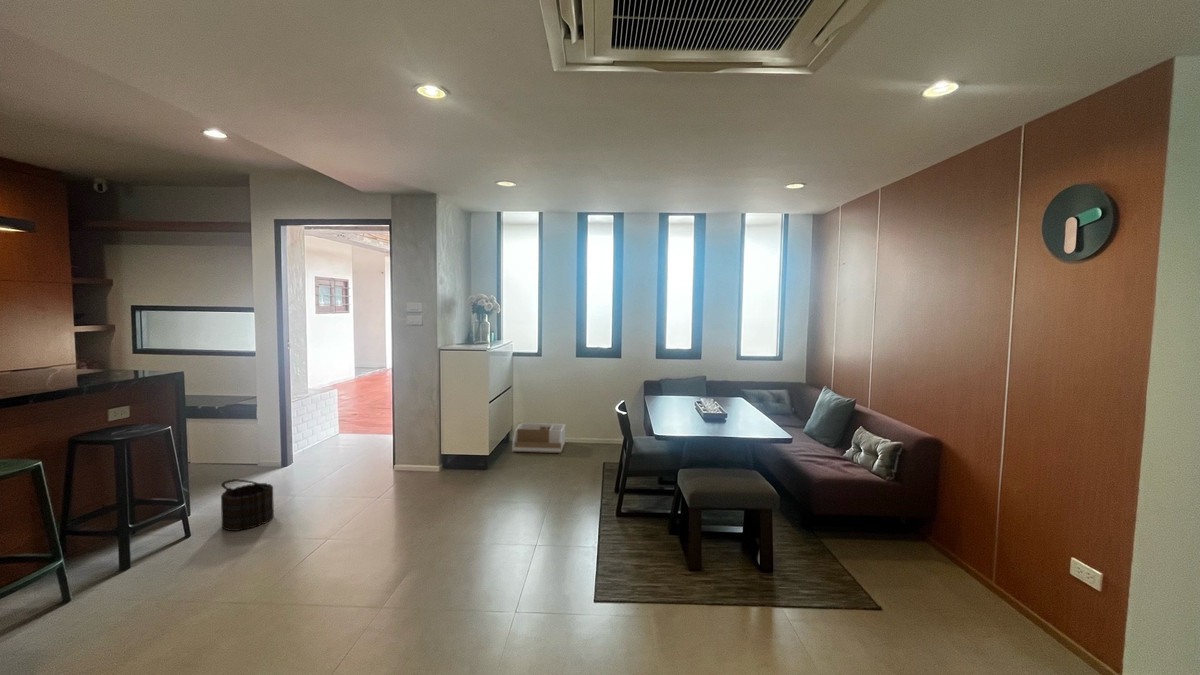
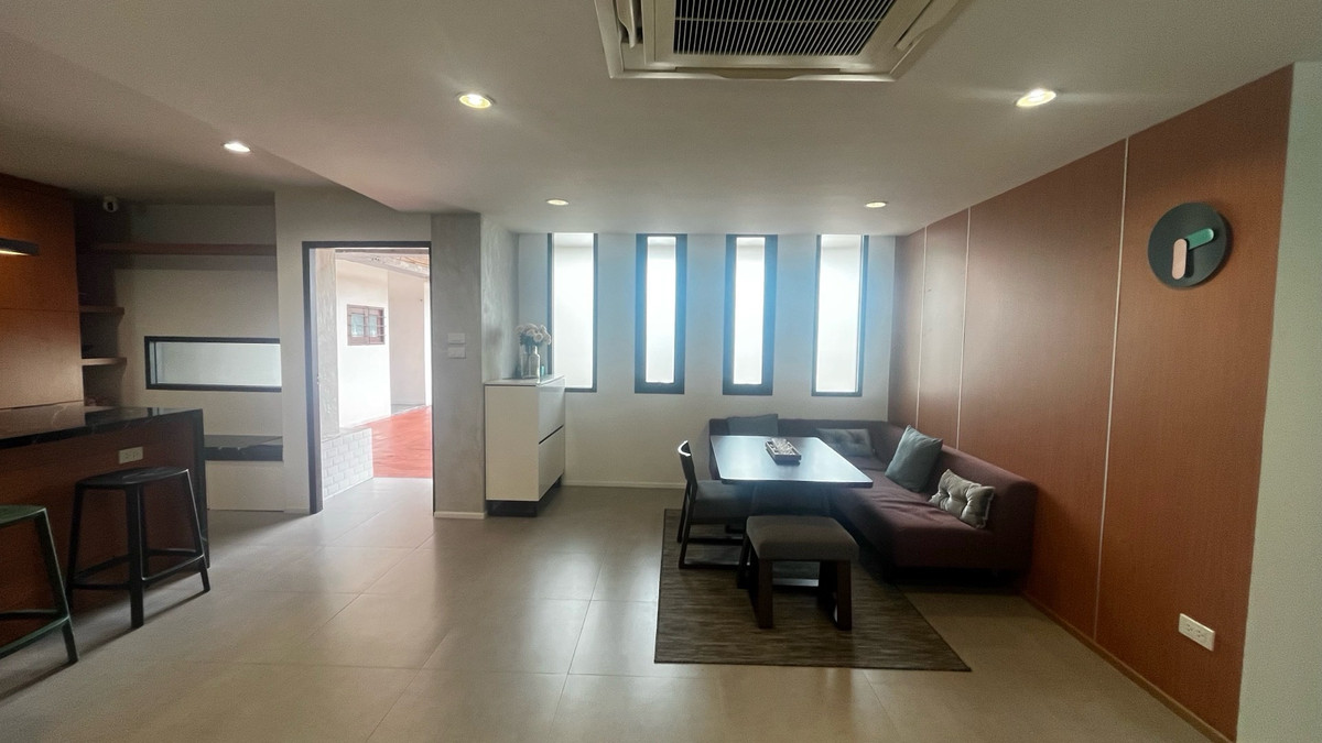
- bucket (247, 497)
- storage bin (538, 437)
